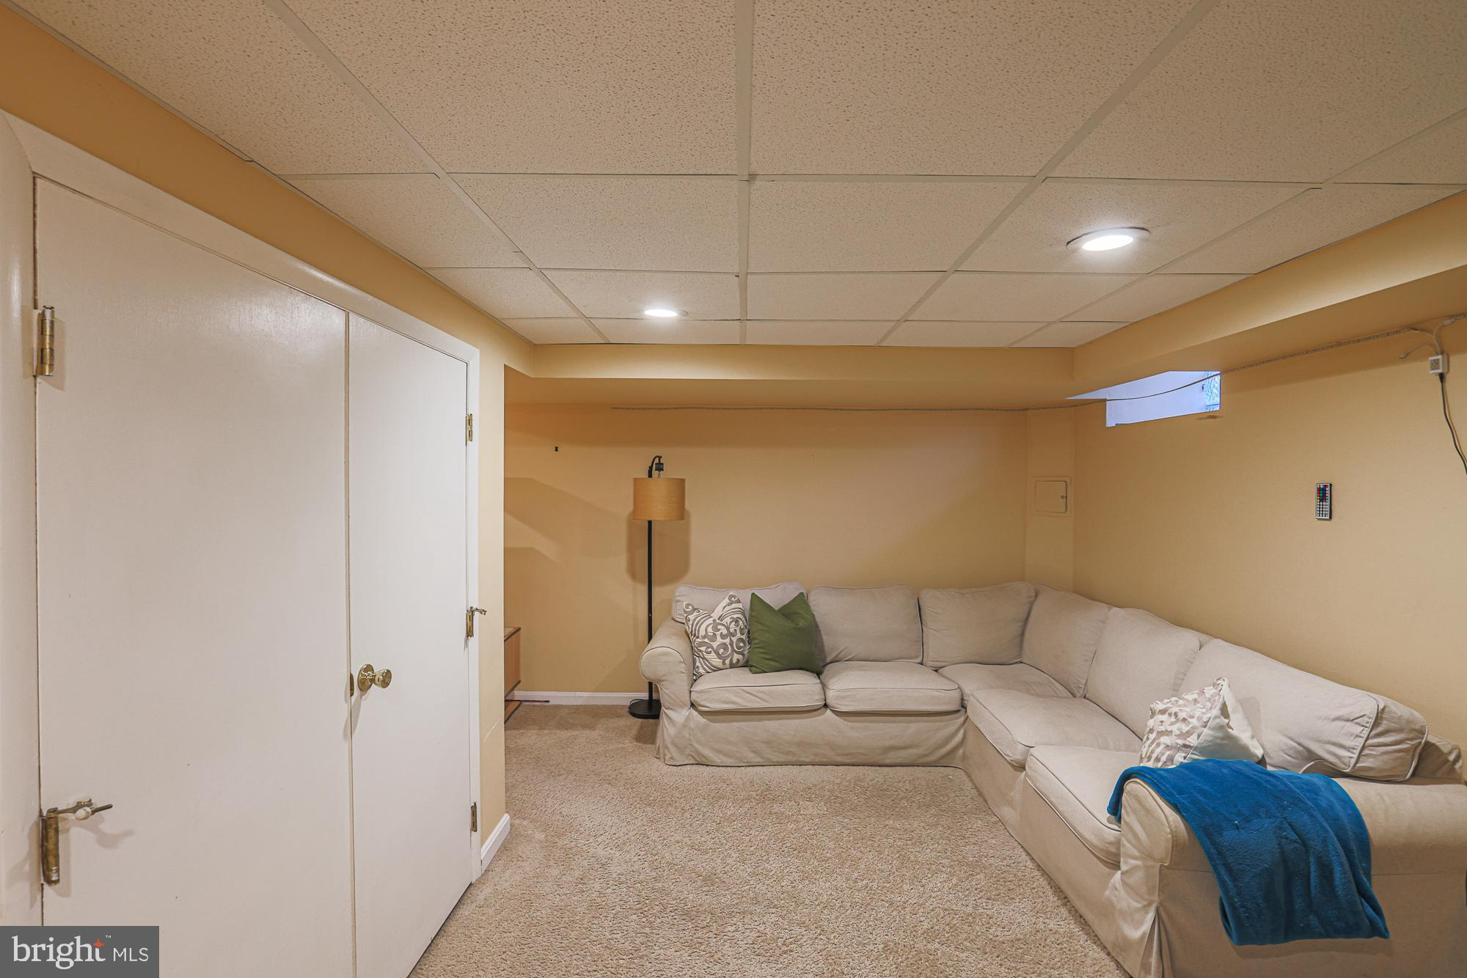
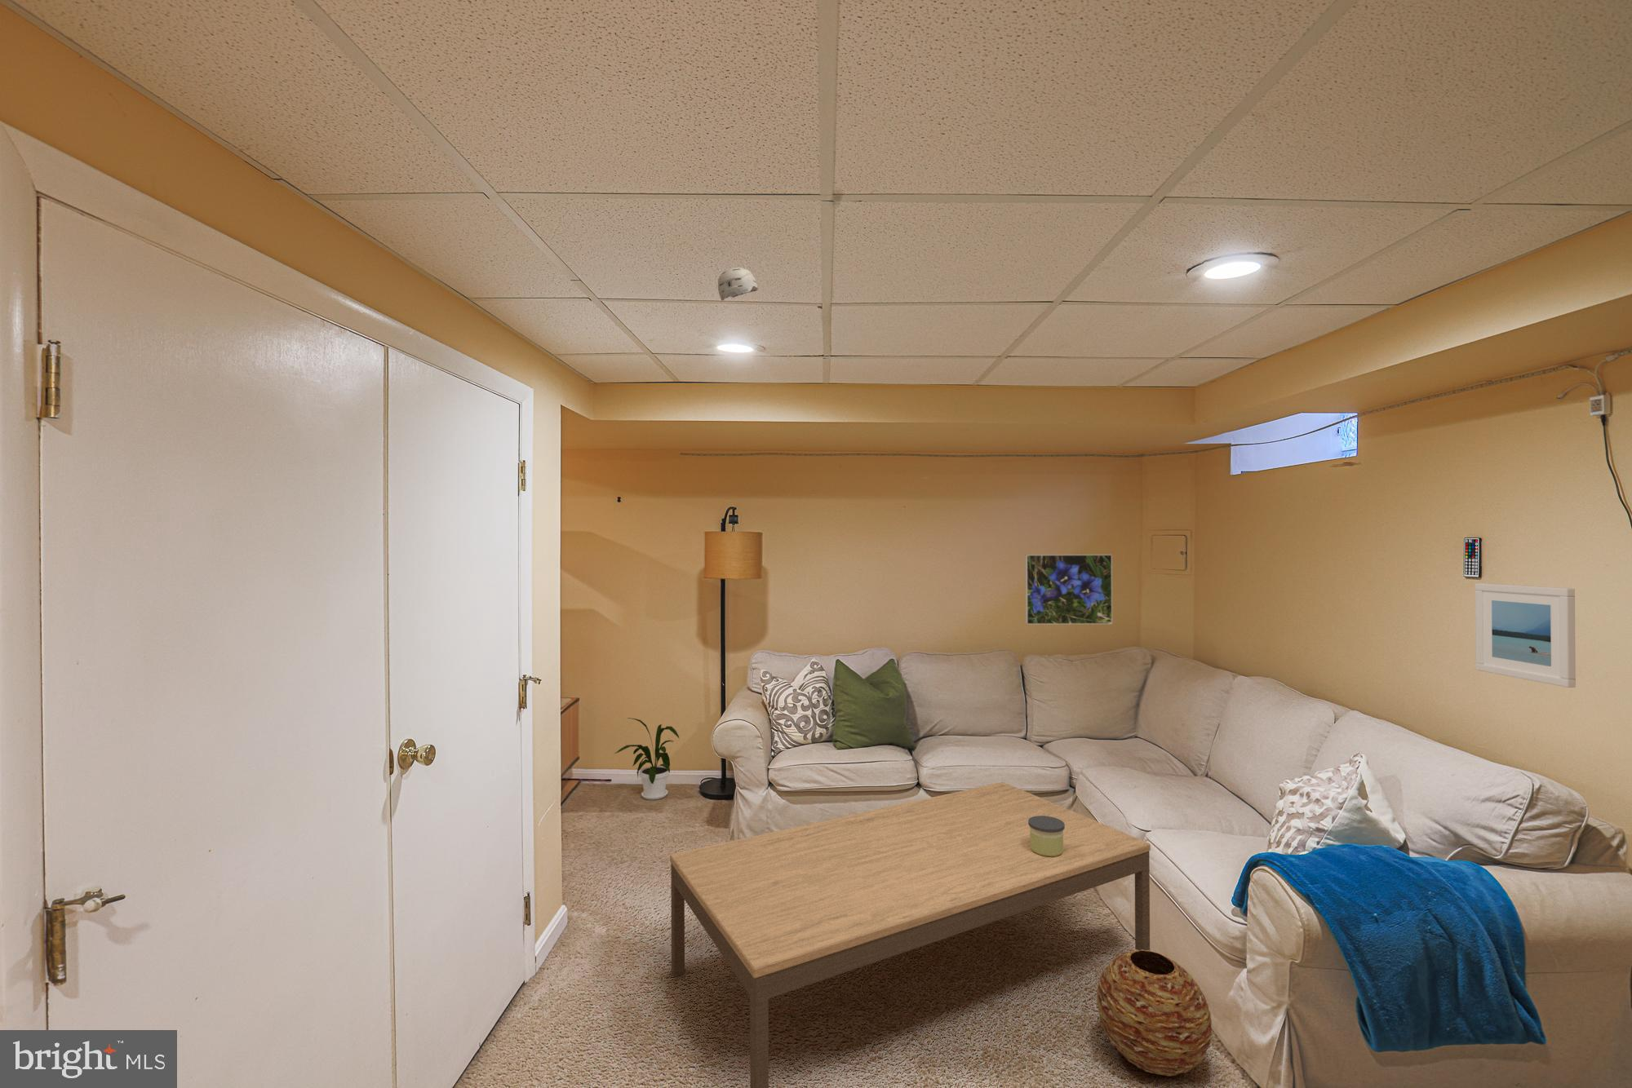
+ coffee table (914, 907)
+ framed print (1521, 631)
+ house plant (651, 756)
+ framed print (1069, 589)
+ vase (1152, 1010)
+ candle (1047, 835)
+ smoke detector (737, 287)
